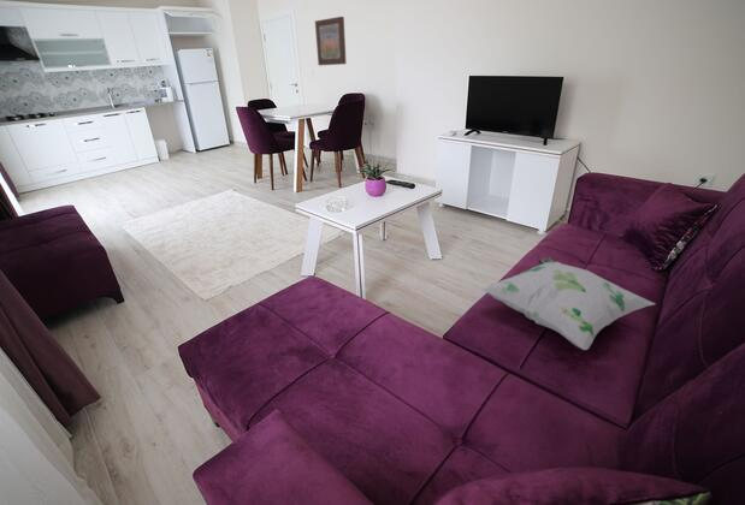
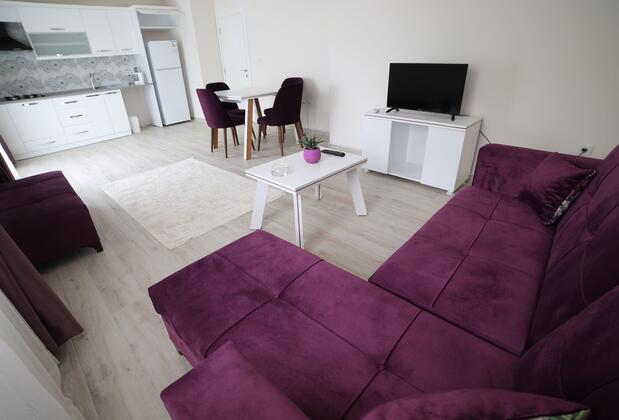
- decorative pillow (562, 293)
- wall art (330, 42)
